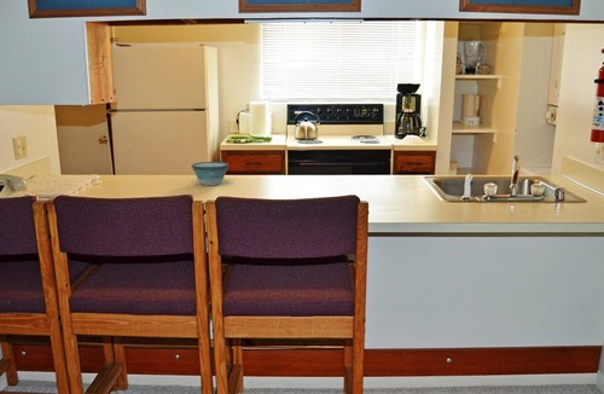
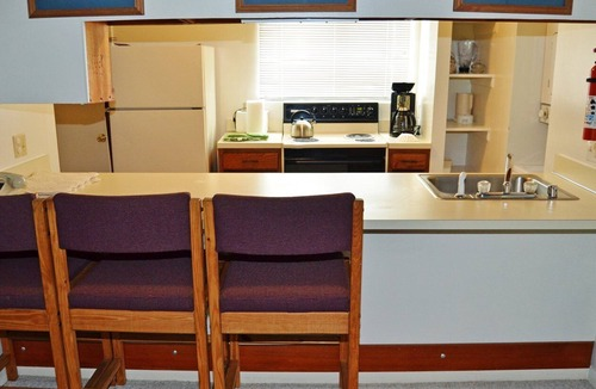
- bowl (210, 173)
